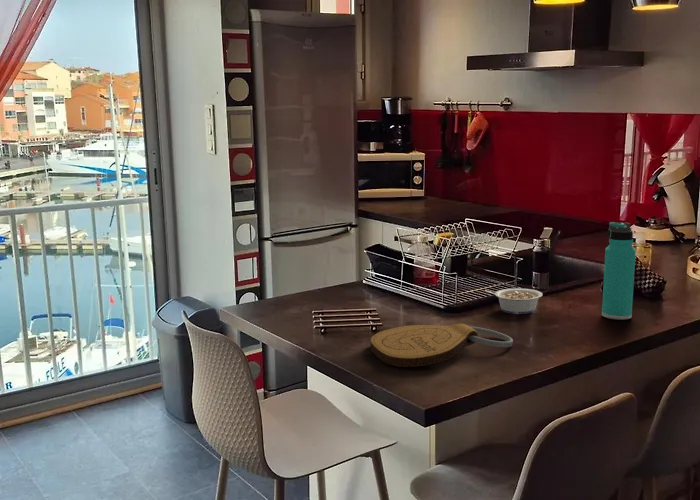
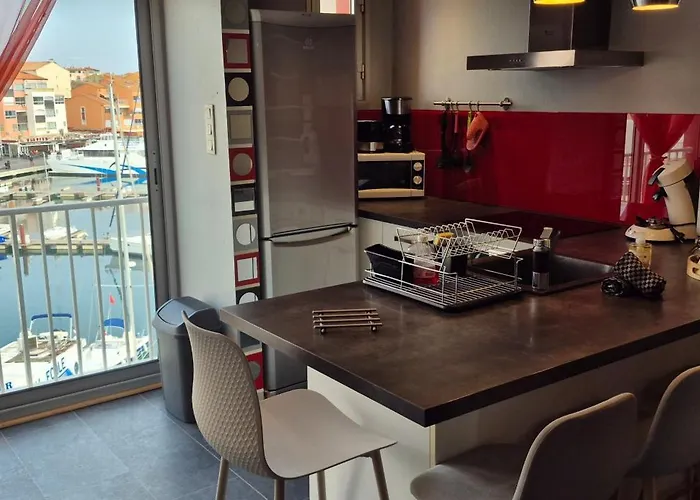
- legume (516, 300)
- thermos bottle (619, 269)
- key chain (444, 338)
